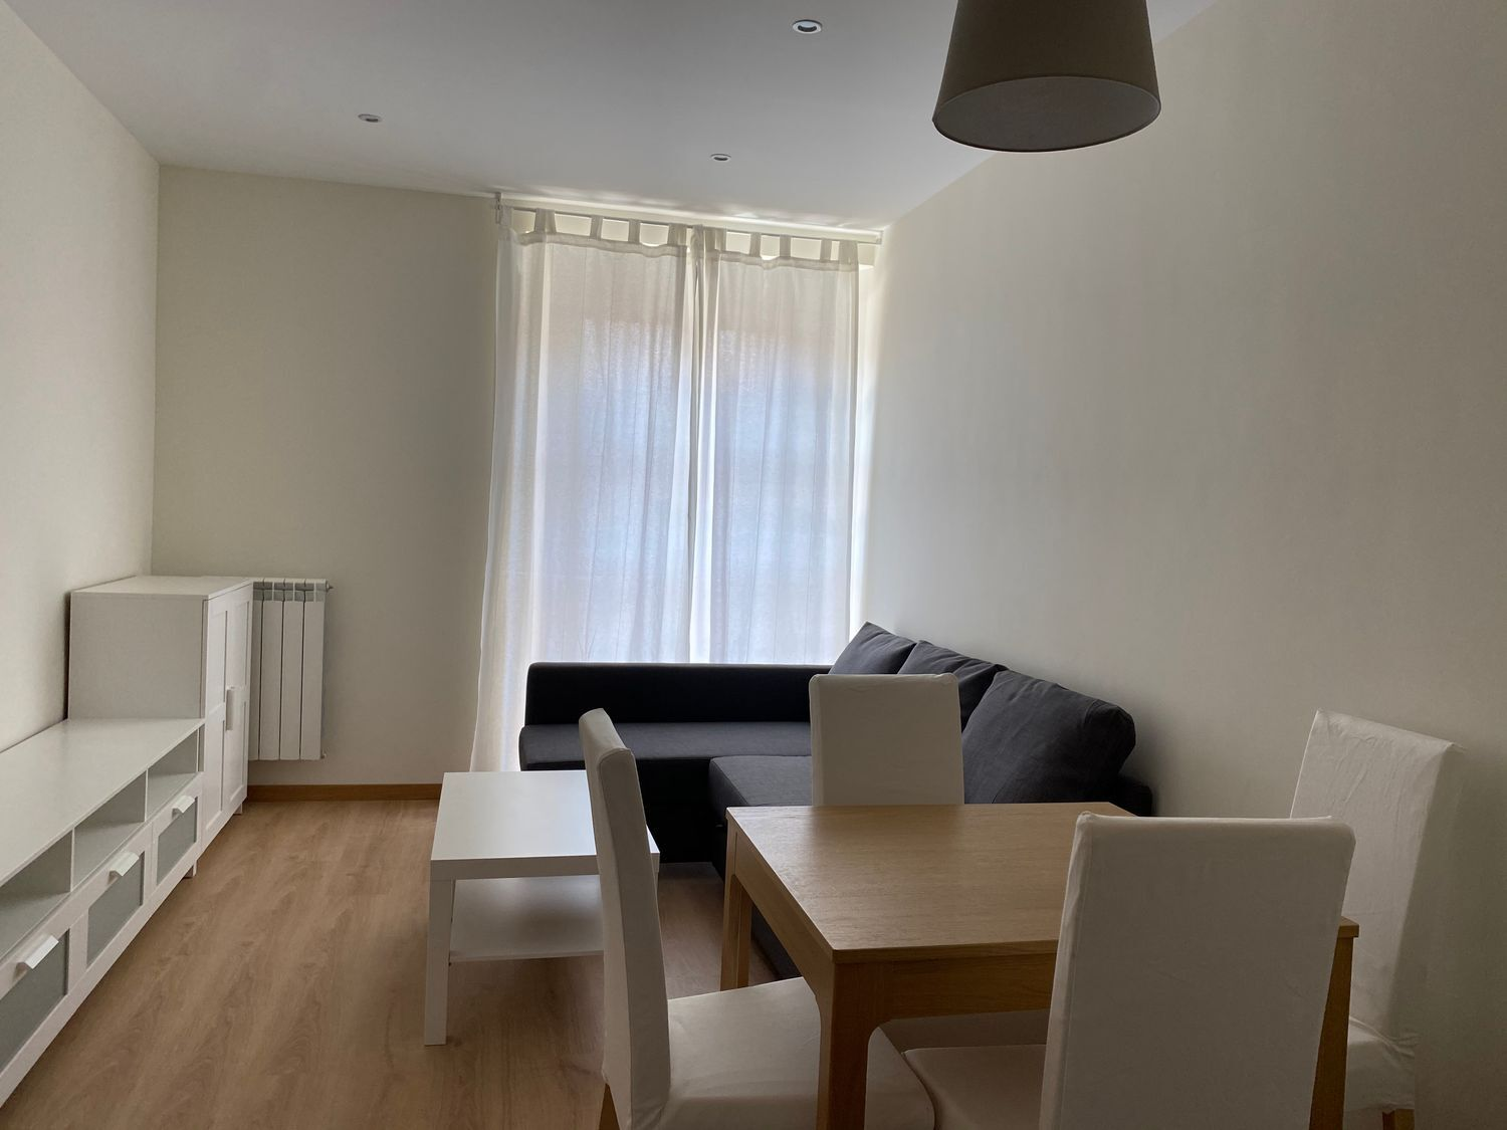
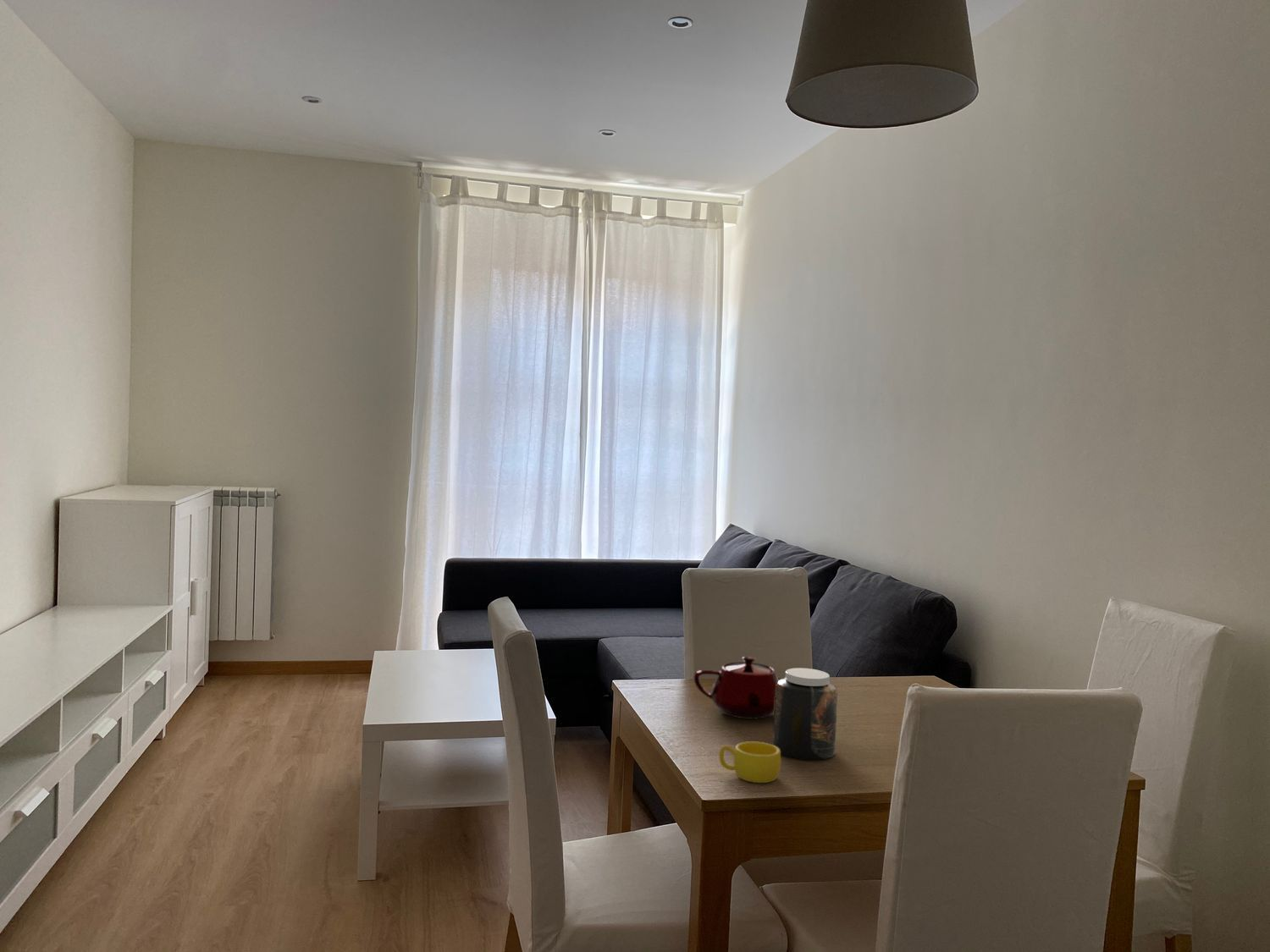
+ cup (749, 761)
+ teapot (751, 685)
+ jar (805, 712)
